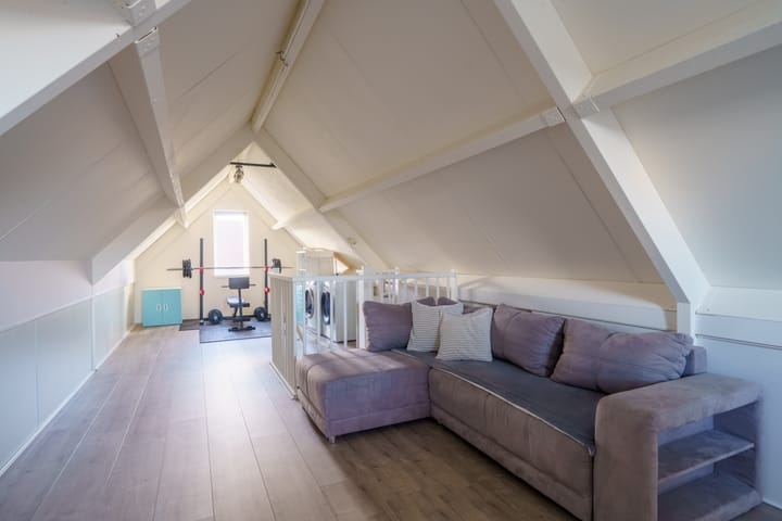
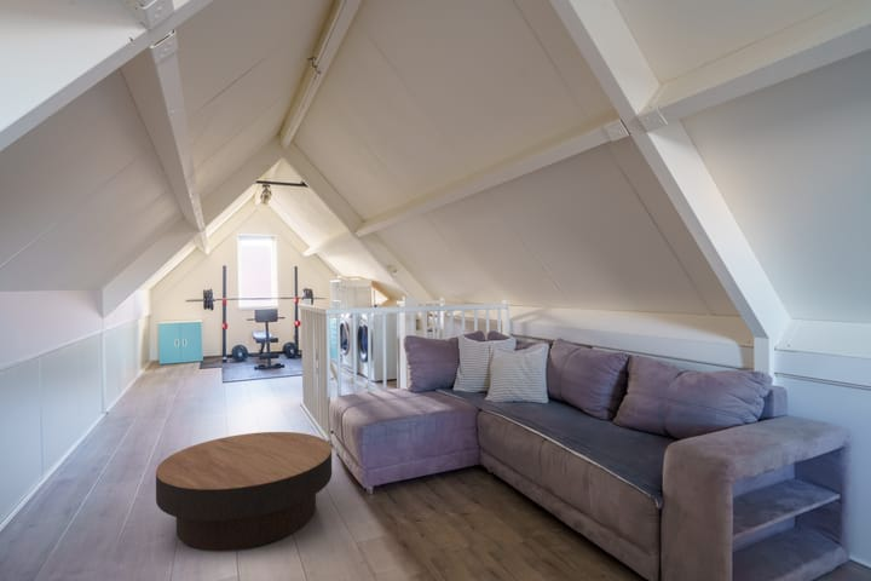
+ coffee table (249, 485)
